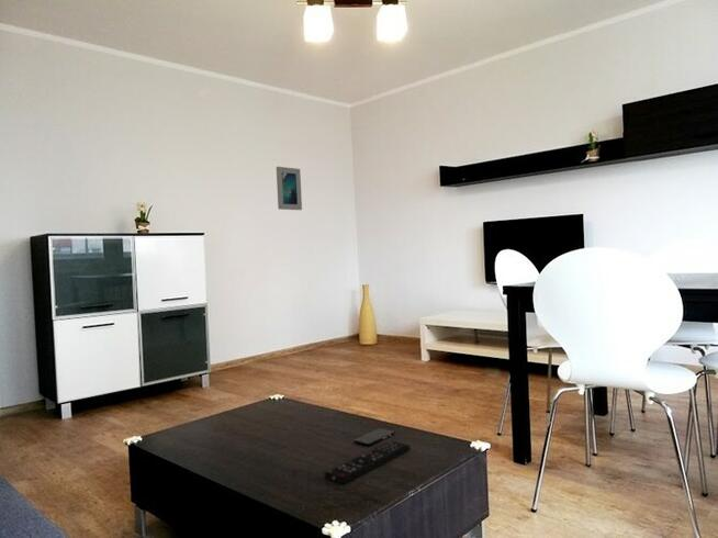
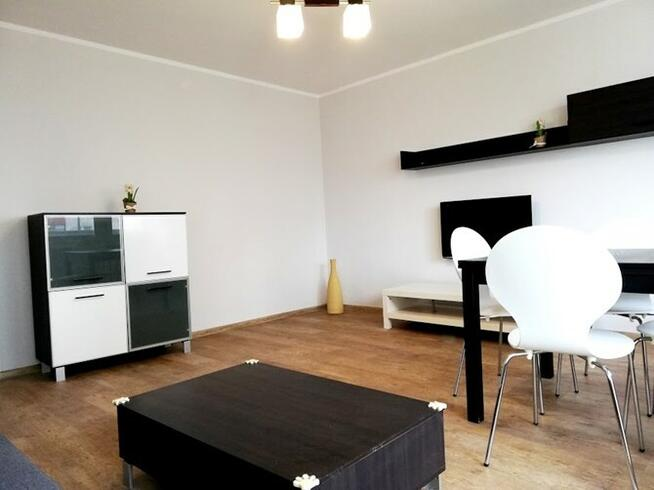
- remote control (369, 459)
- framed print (289, 188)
- smartphone (374, 436)
